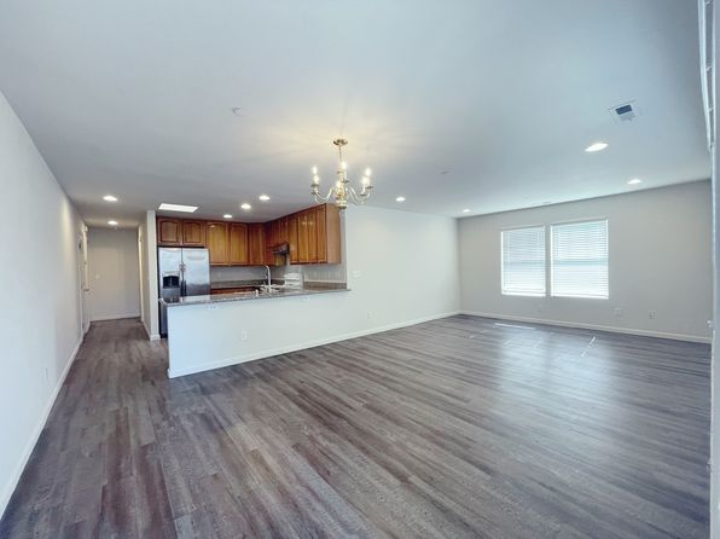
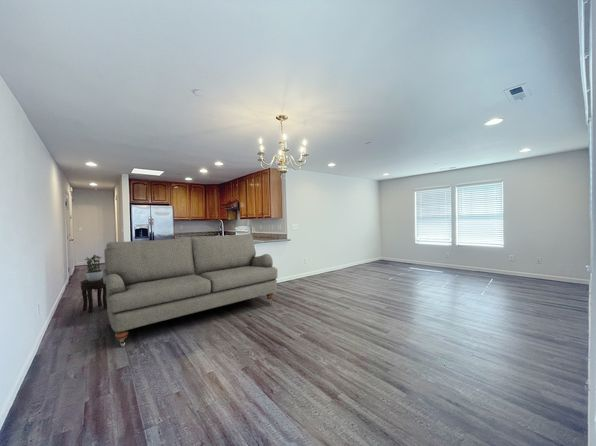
+ potted plant (93, 267)
+ sofa (198, 274)
+ side table (97, 294)
